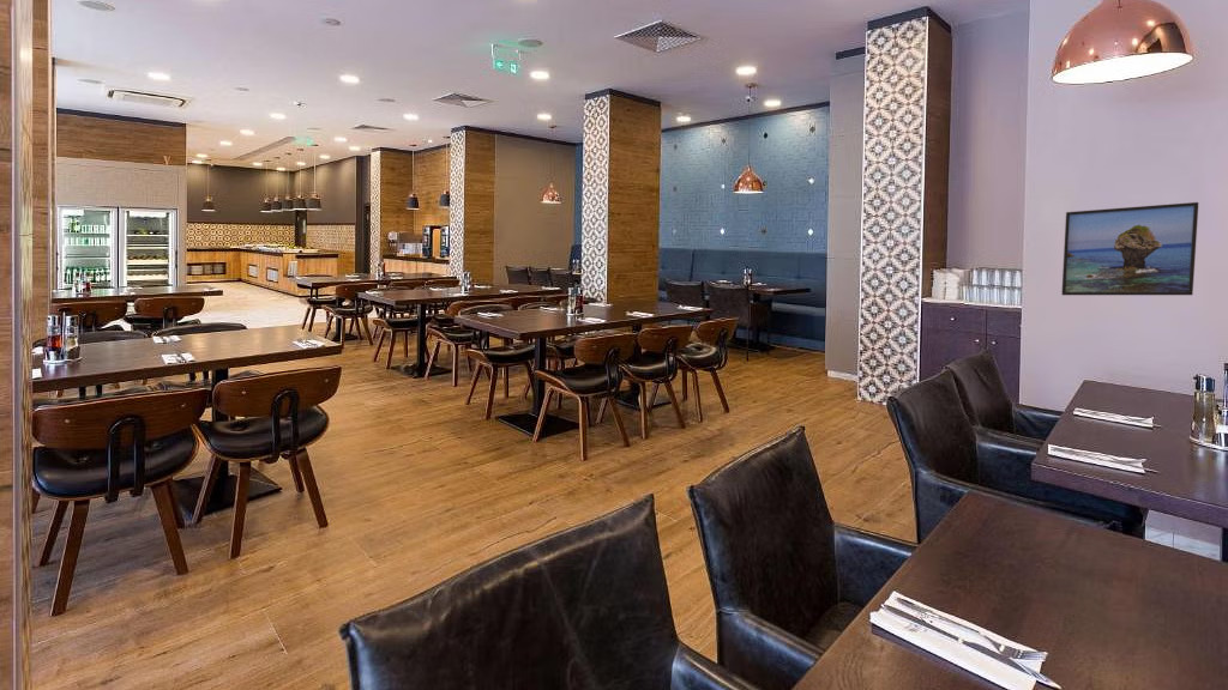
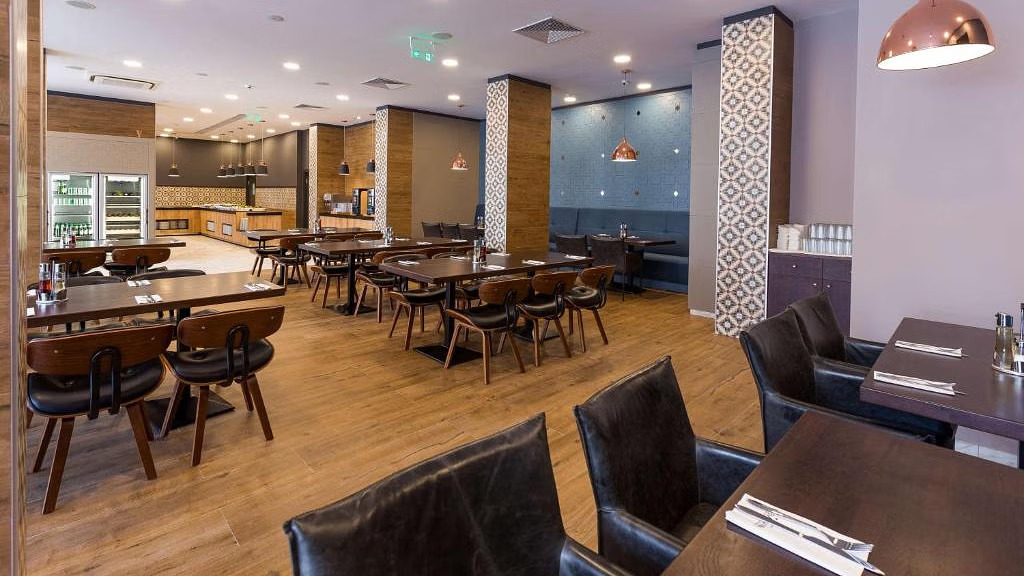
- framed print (1126, 252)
